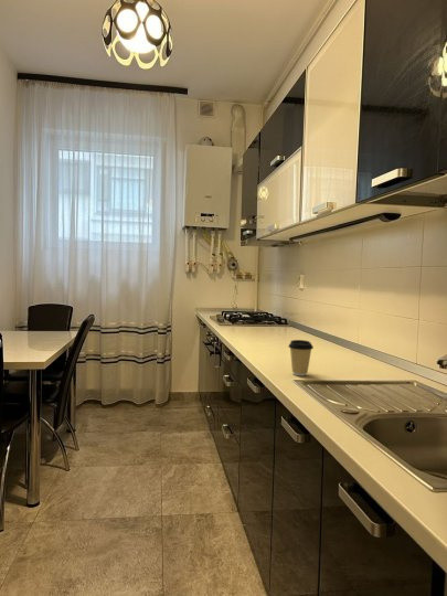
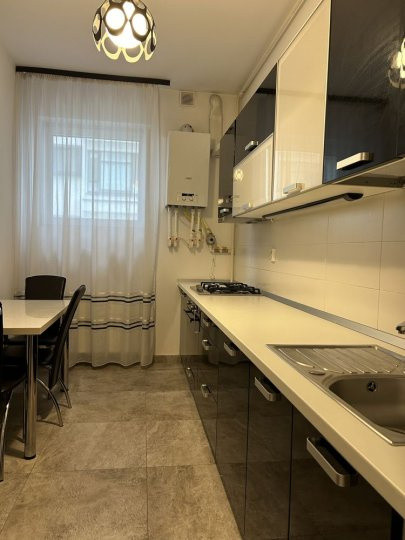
- coffee cup (300, 358)
